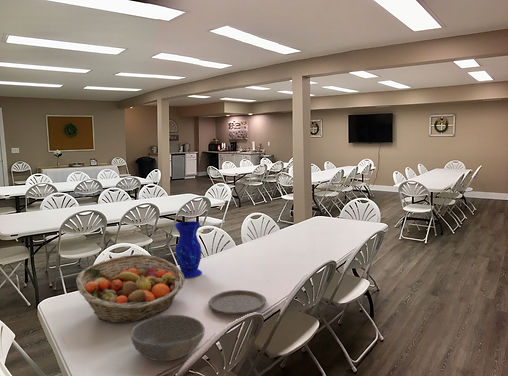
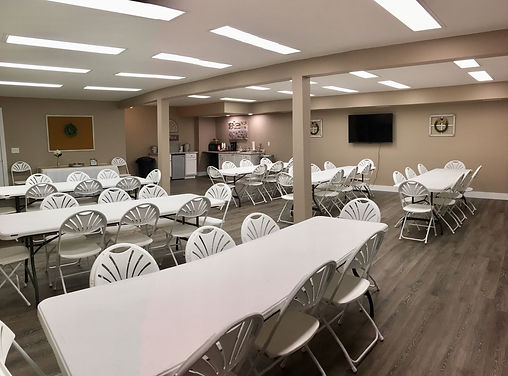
- fruit basket (133, 286)
- plate (237, 302)
- vase (188, 248)
- bowl (168, 339)
